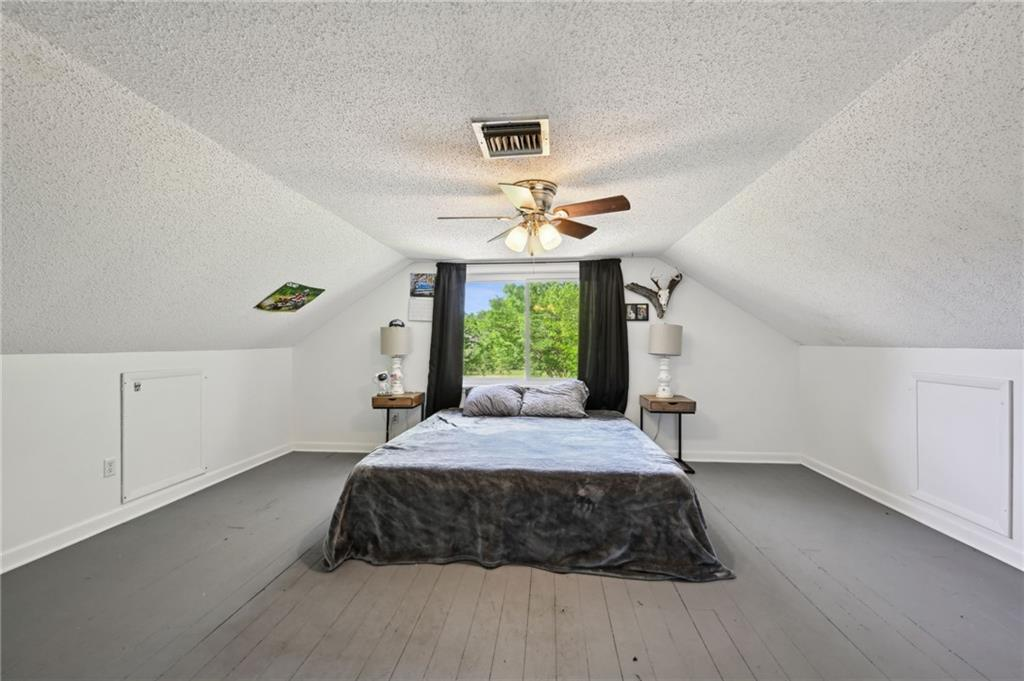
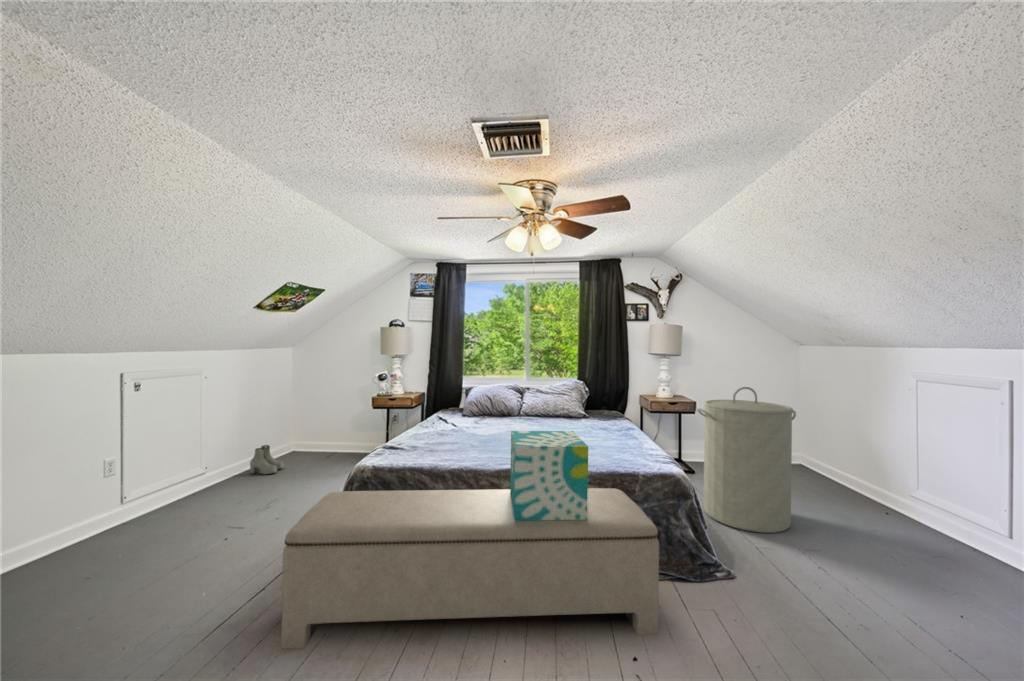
+ boots (267, 459)
+ laundry hamper (746, 451)
+ decorative box (546, 471)
+ bench (477, 555)
